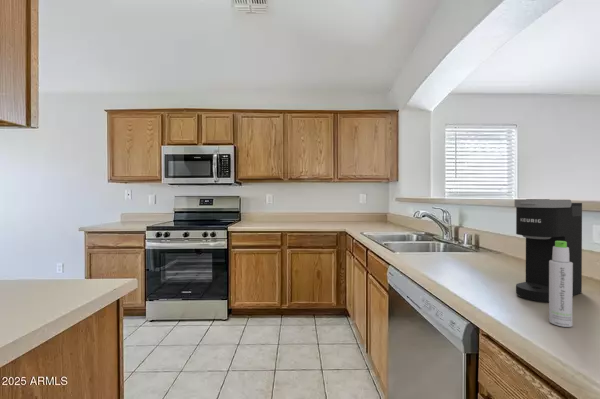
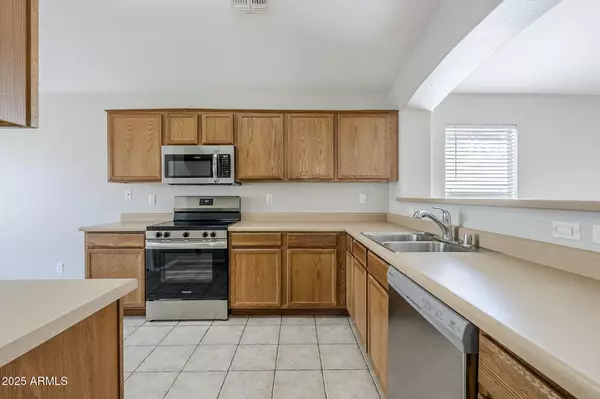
- coffee maker (548, 246)
- bottle (560, 282)
